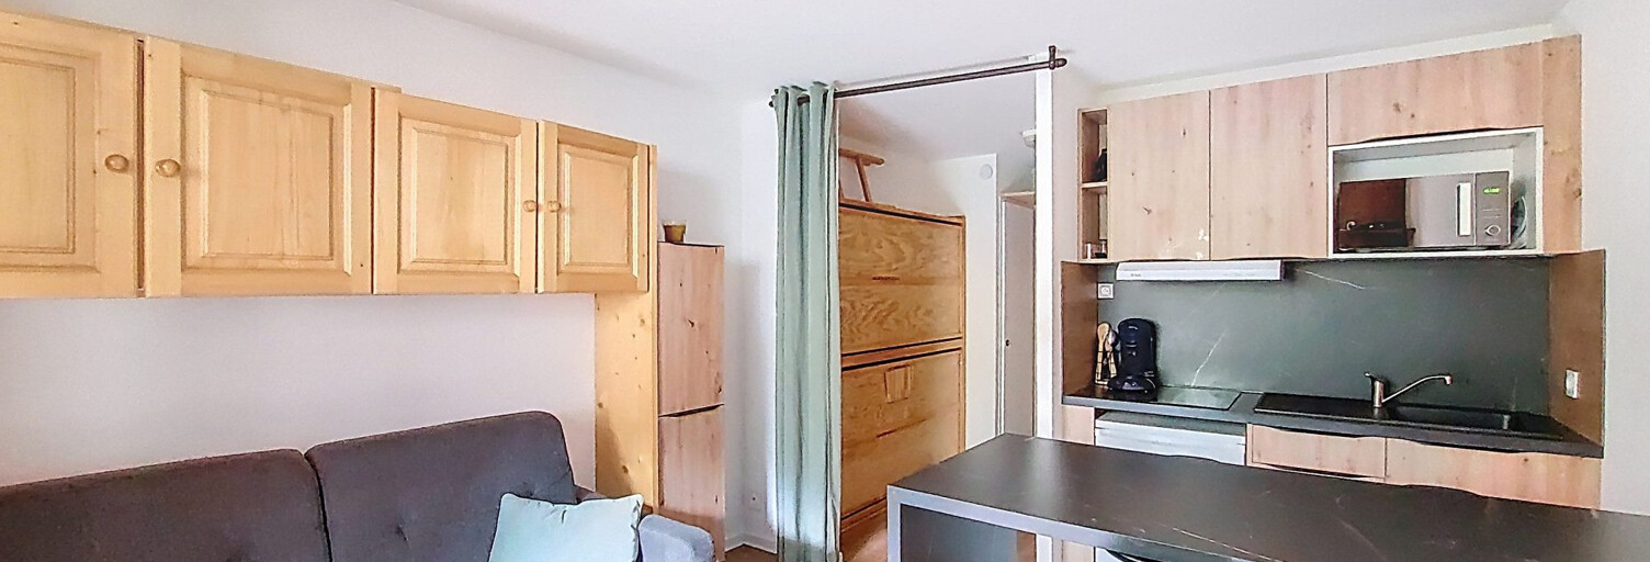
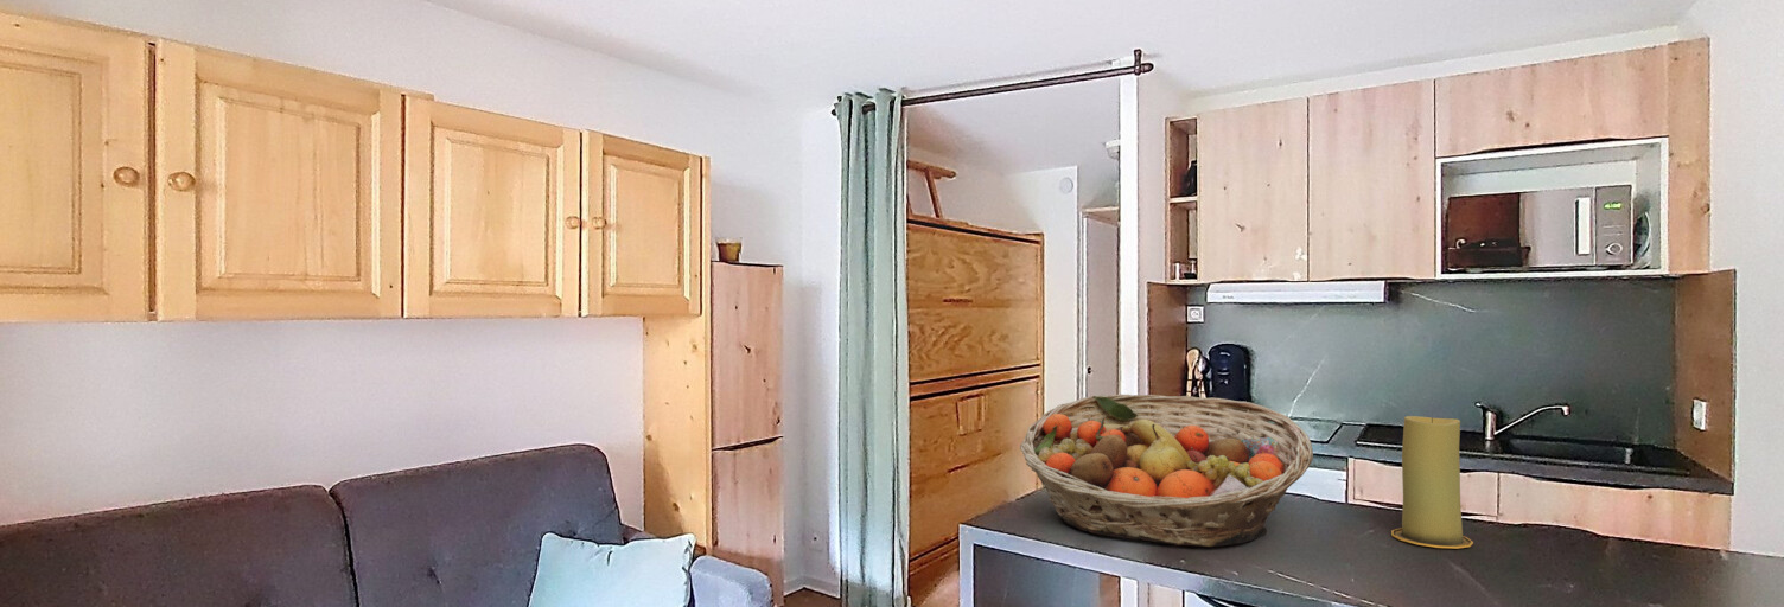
+ fruit basket (1158, 462)
+ candle (1431, 478)
